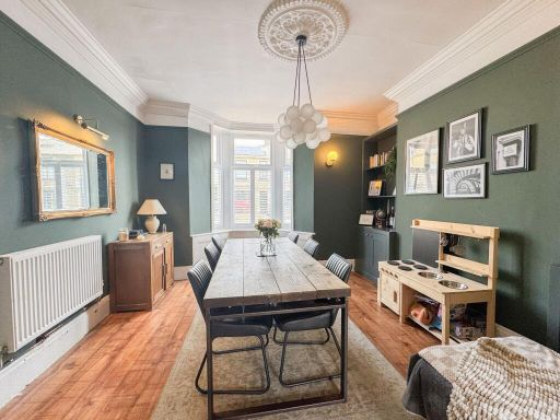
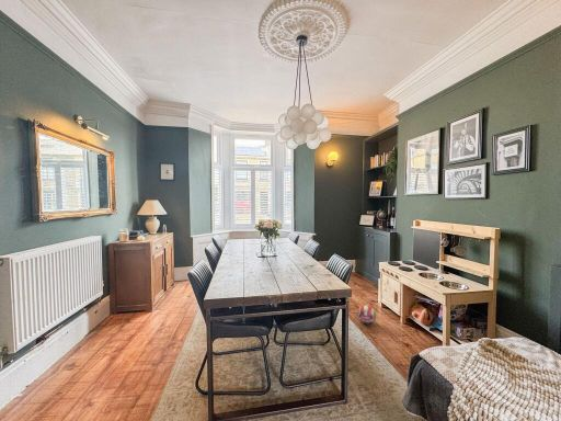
+ ball (366, 314)
